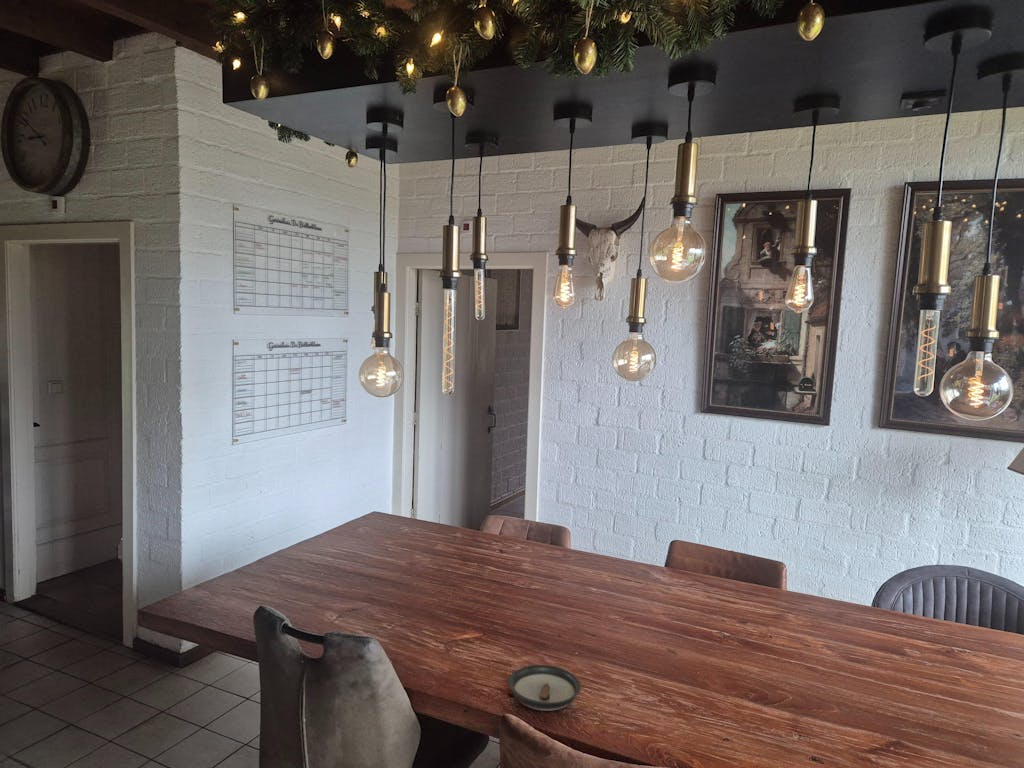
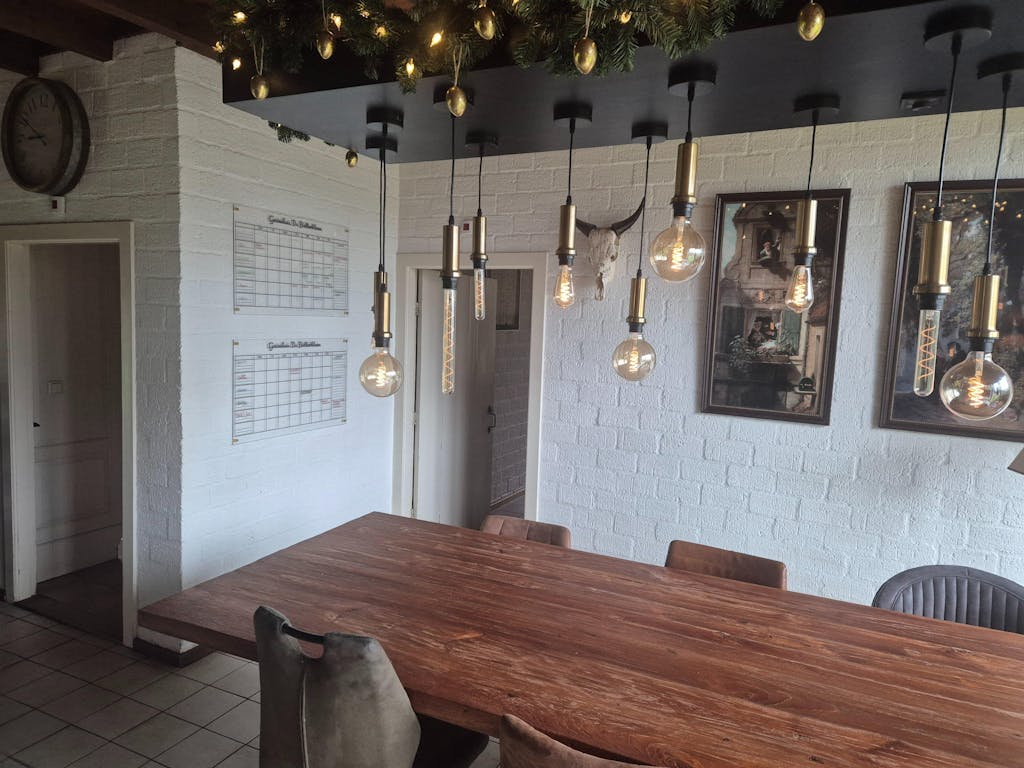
- saucer (543, 691)
